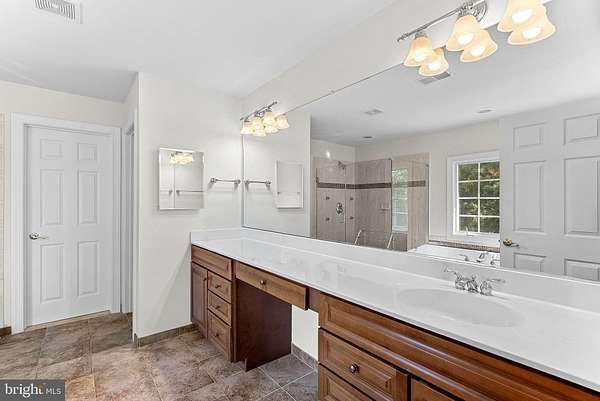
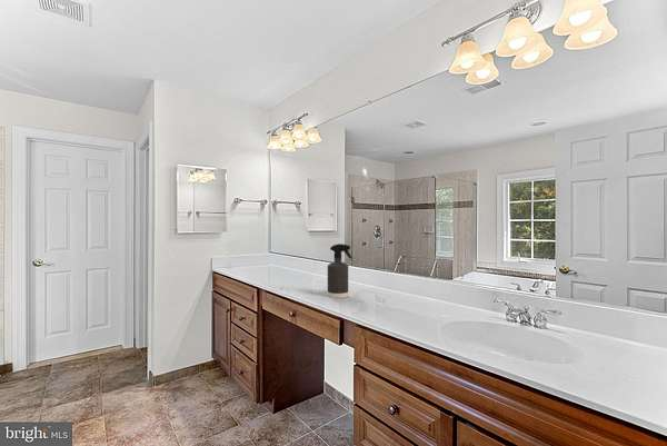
+ spray bottle (339, 269)
